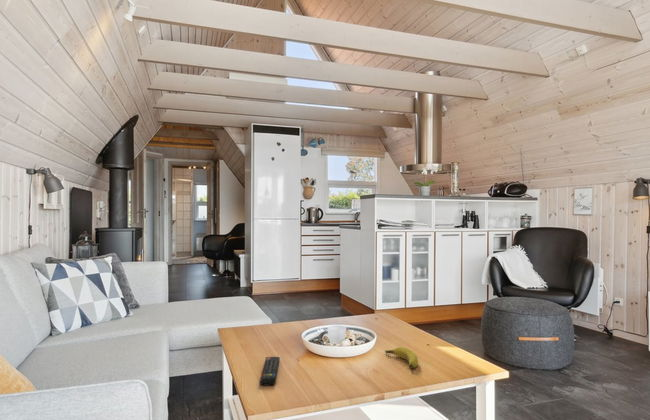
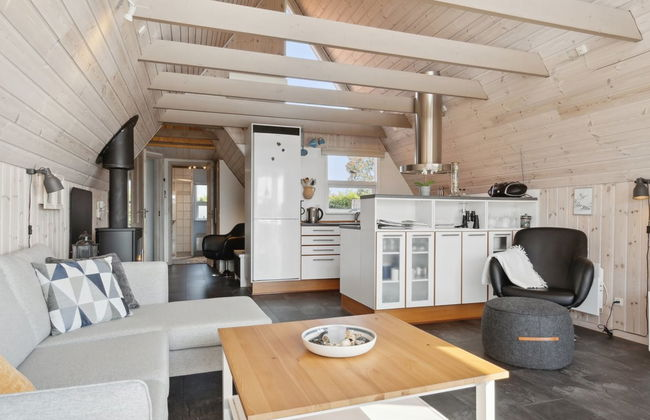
- banana (403, 355)
- remote control (270, 370)
